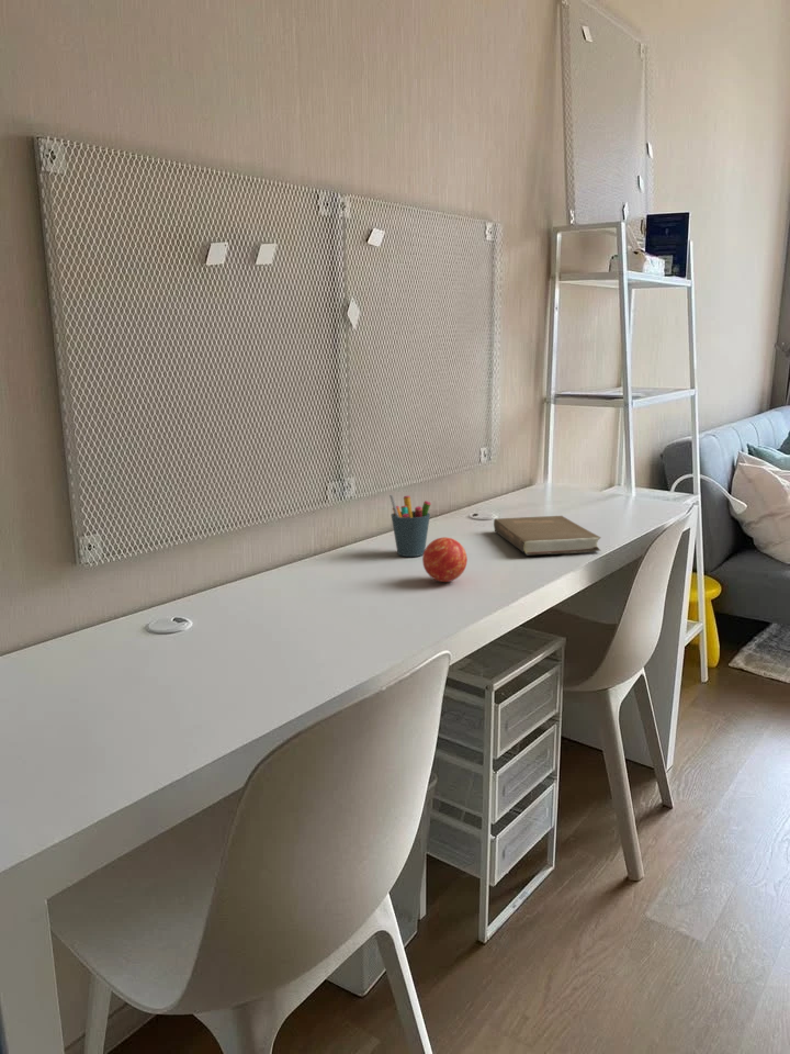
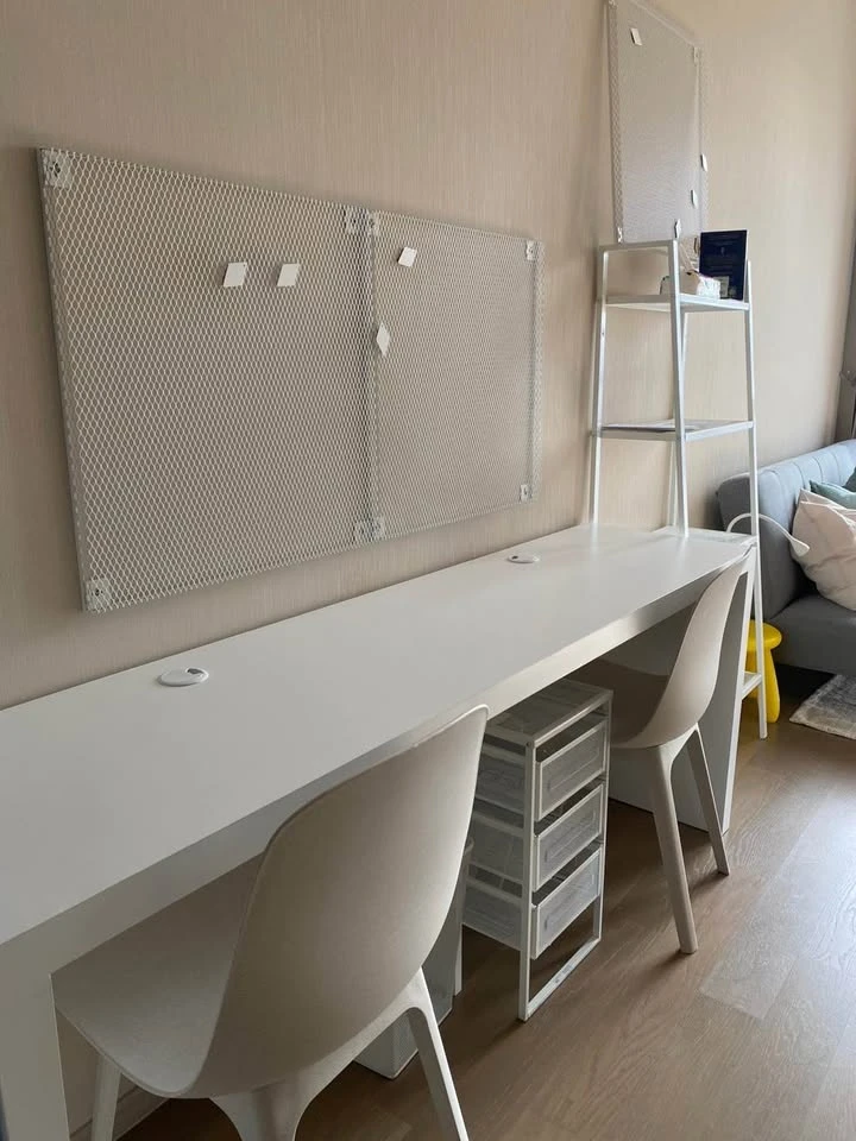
- pen holder (410, 523)
- book (543, 534)
- apple (444, 559)
